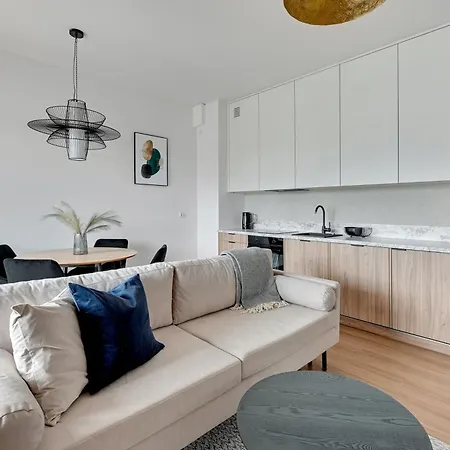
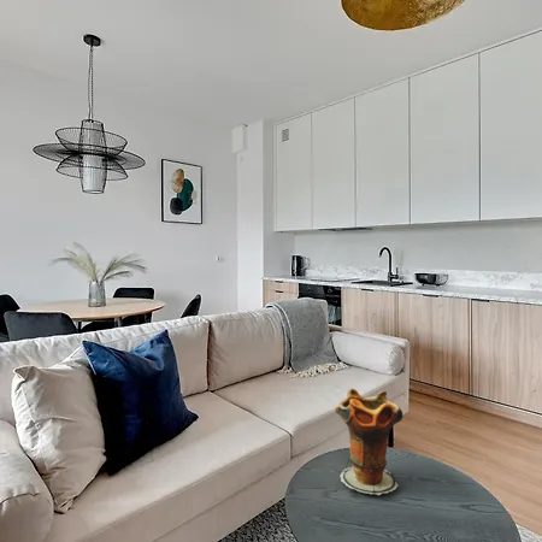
+ decorative vase (367, 435)
